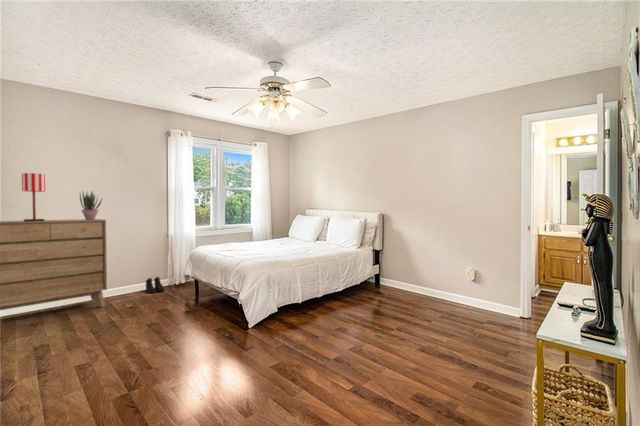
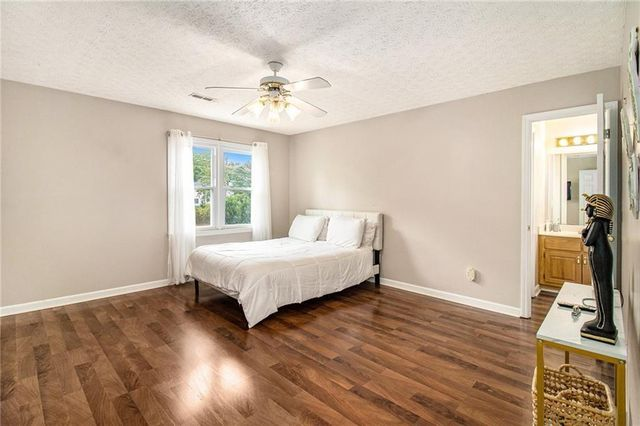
- table lamp (33, 197)
- boots (155, 284)
- potted plant (90, 204)
- dresser (48, 266)
